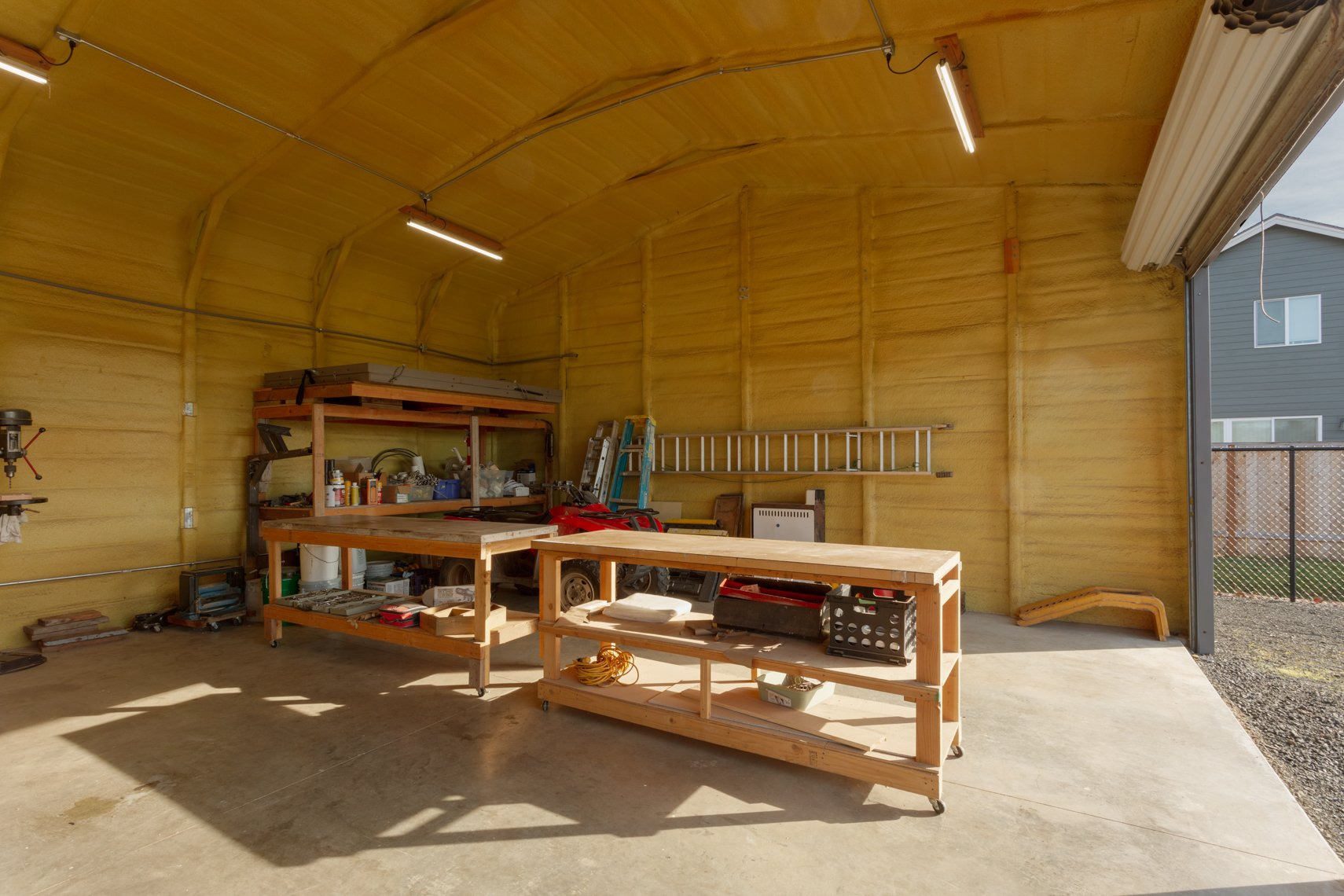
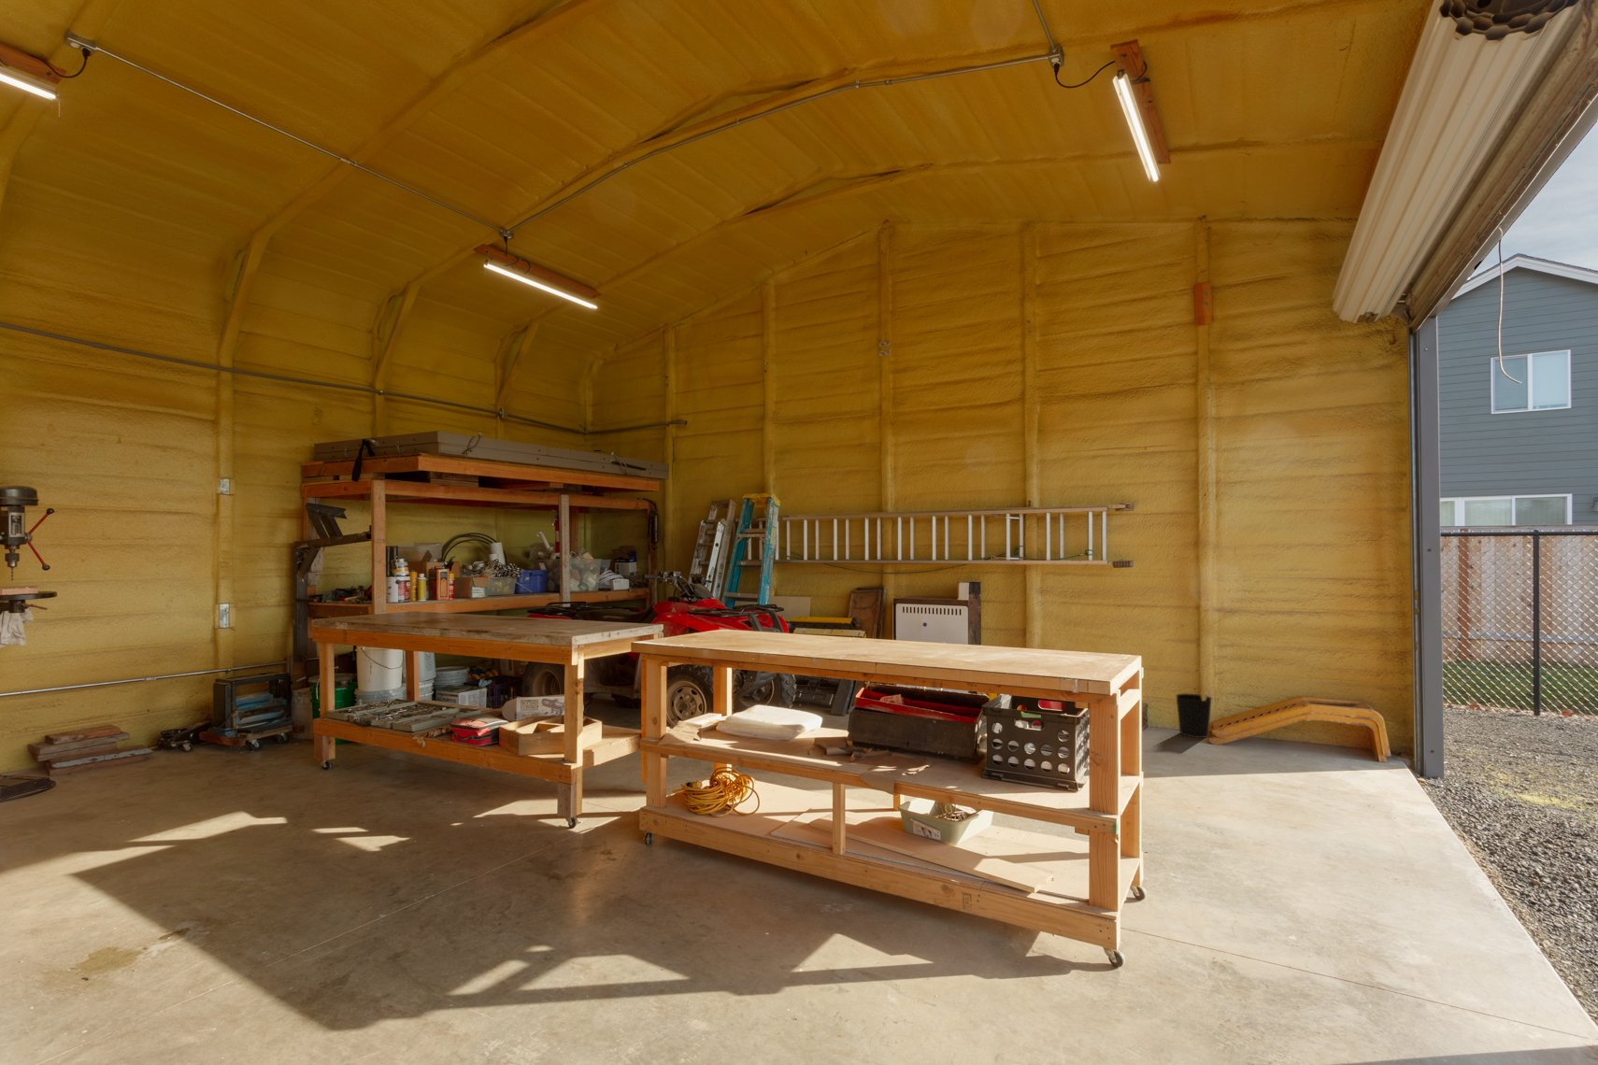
+ wastebasket (1194, 716)
